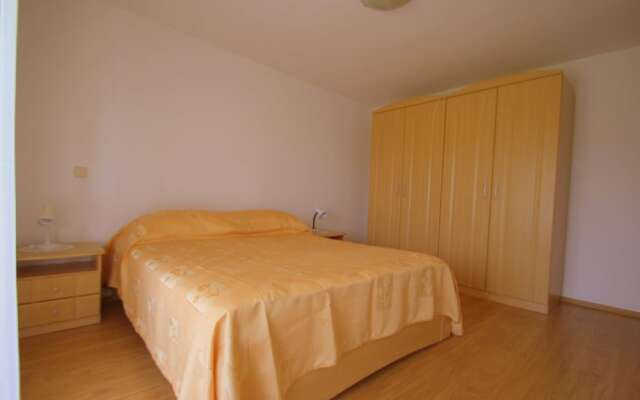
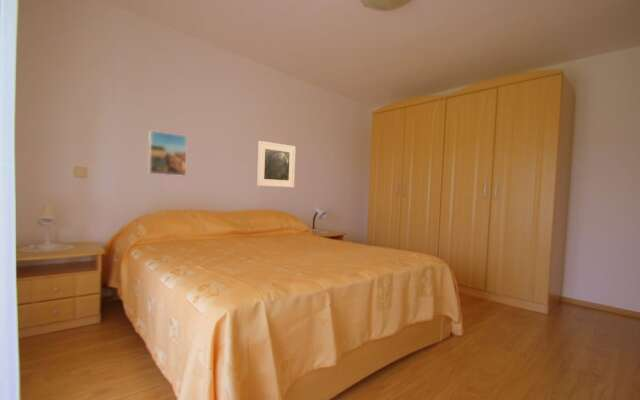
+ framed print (168, 154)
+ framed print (277, 165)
